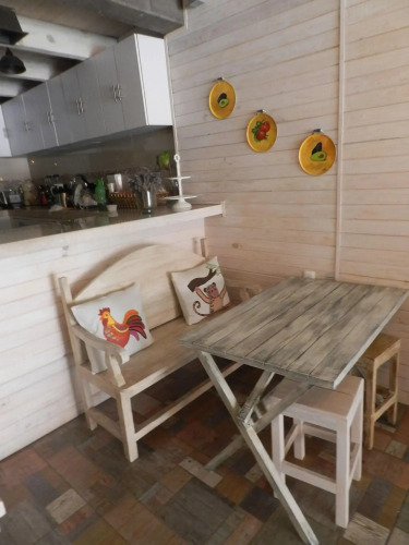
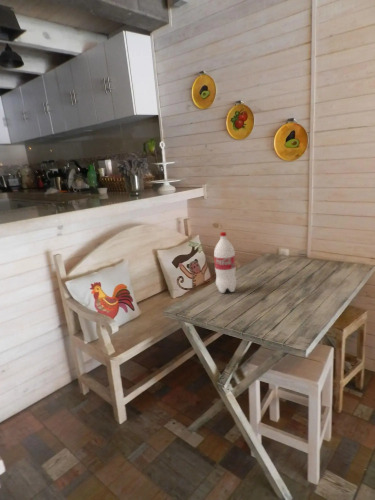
+ bottle (224, 262)
